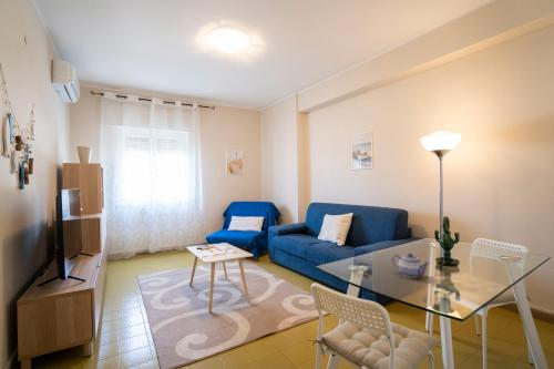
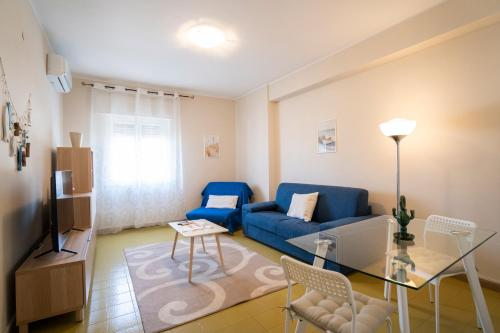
- teapot (410, 264)
